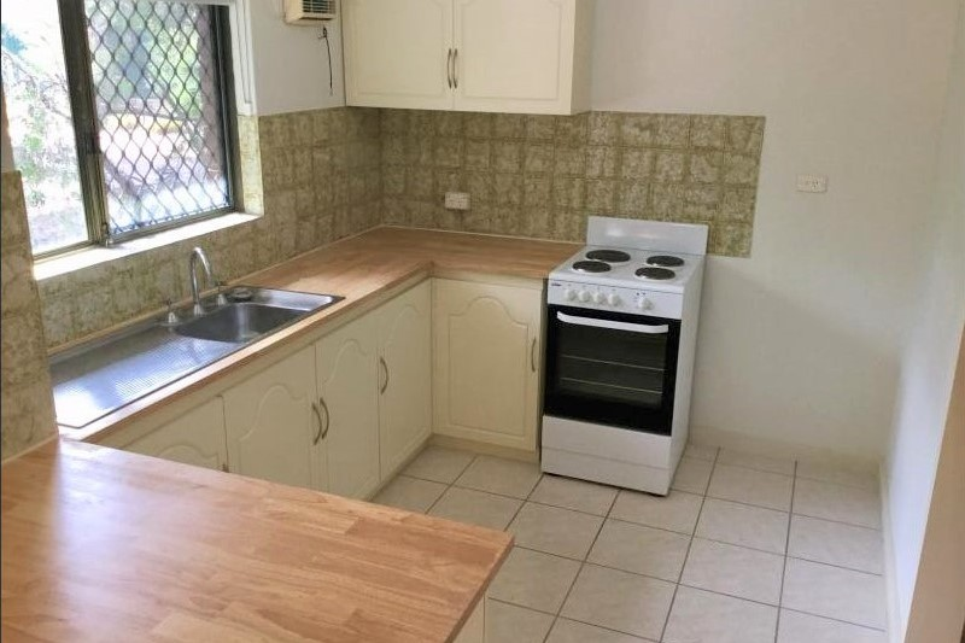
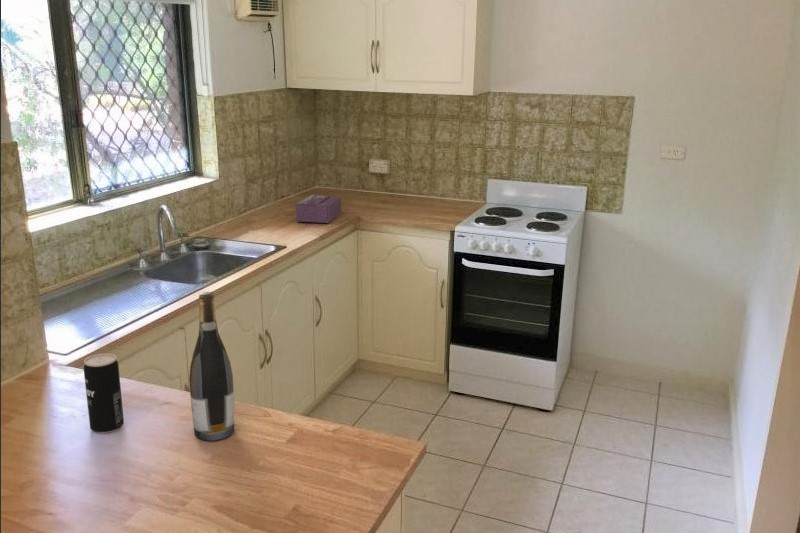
+ beverage can (103, 393)
+ wine bottle (210, 364)
+ tissue box (319, 208)
